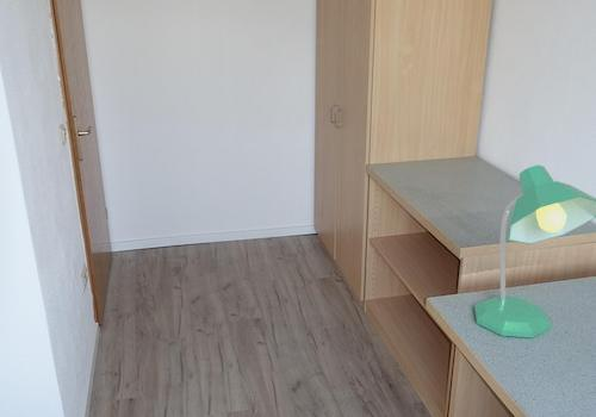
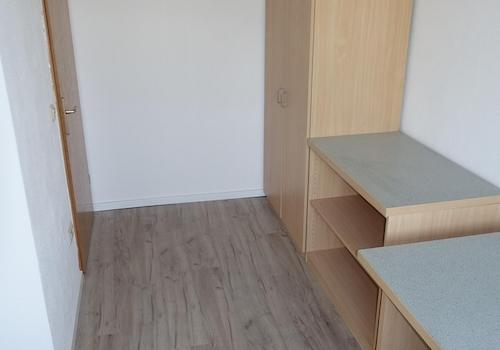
- desk lamp (530, 243)
